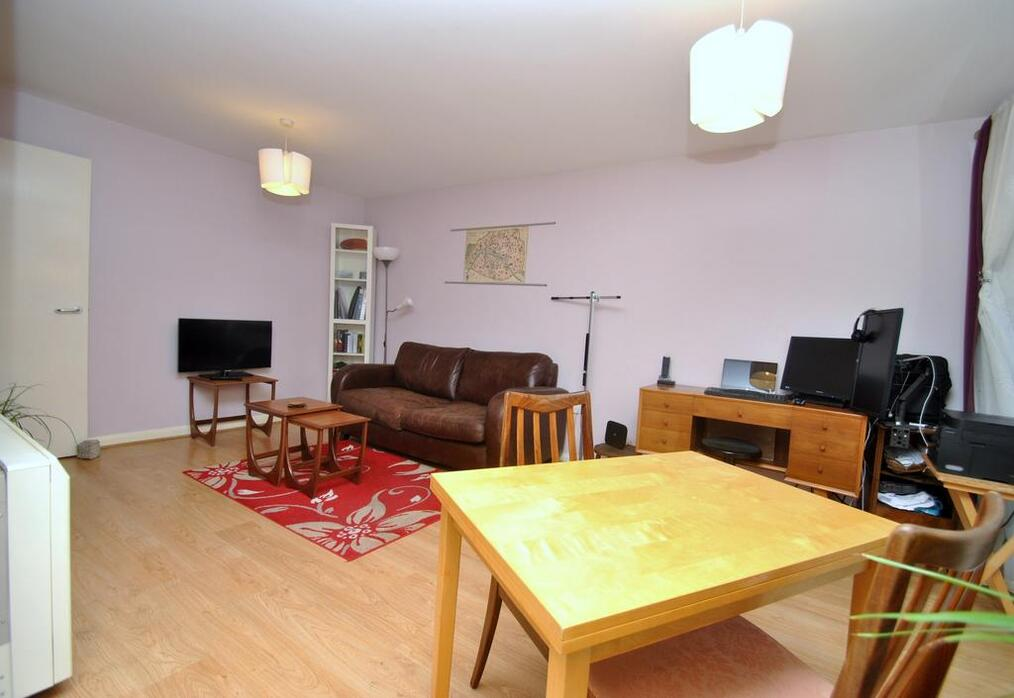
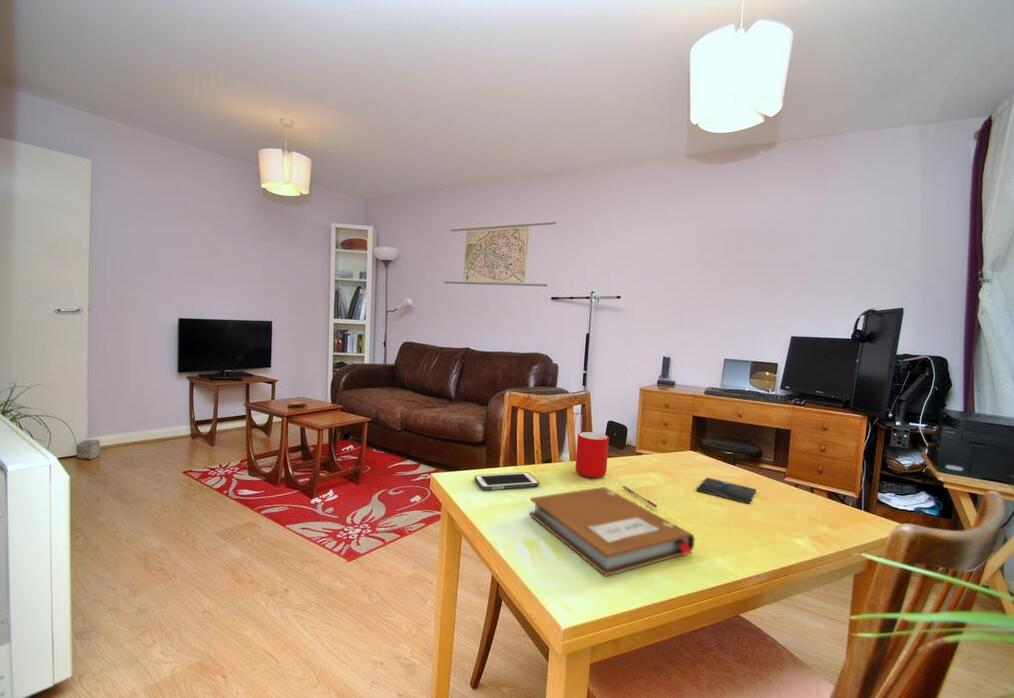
+ pen (638, 495)
+ cup (588, 452)
+ notebook (609, 524)
+ mug (726, 486)
+ cell phone (506, 480)
